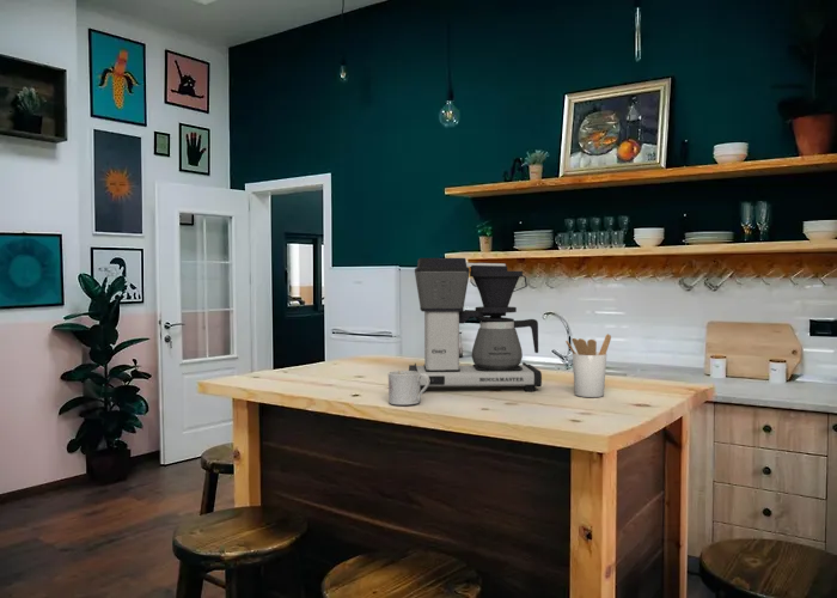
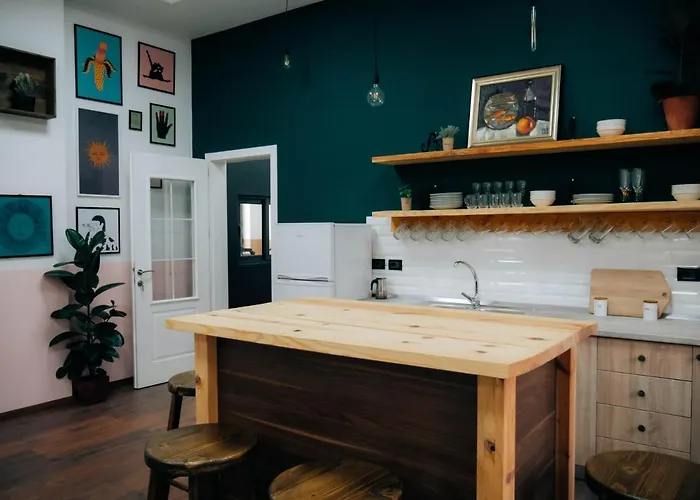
- utensil holder (587, 365)
- coffee maker (477, 318)
- mug (409, 388)
